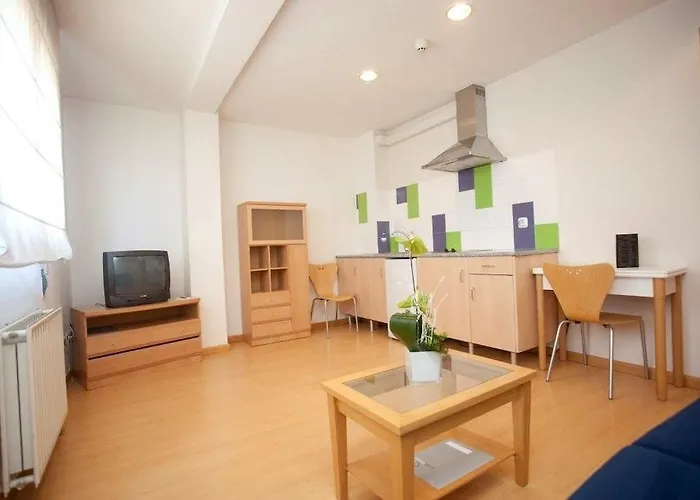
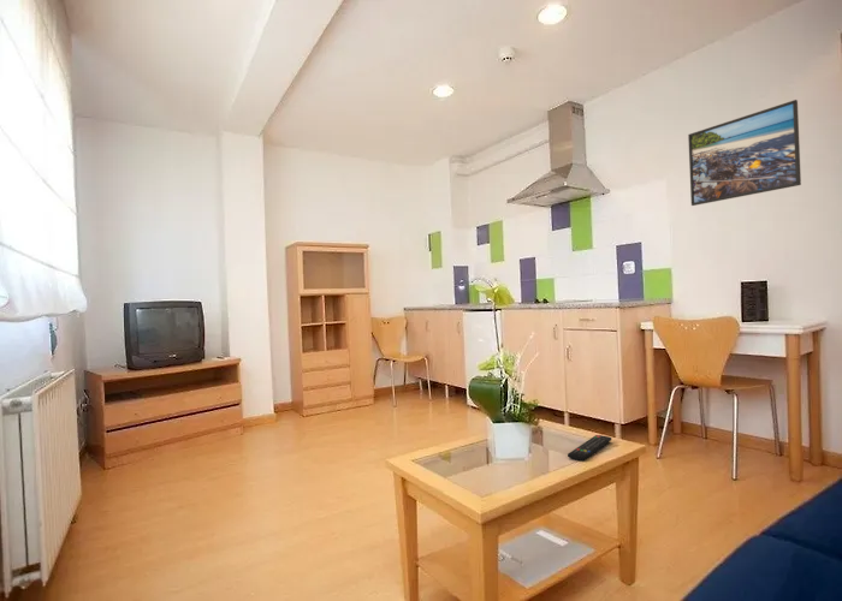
+ remote control (591, 447)
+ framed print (739, 157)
